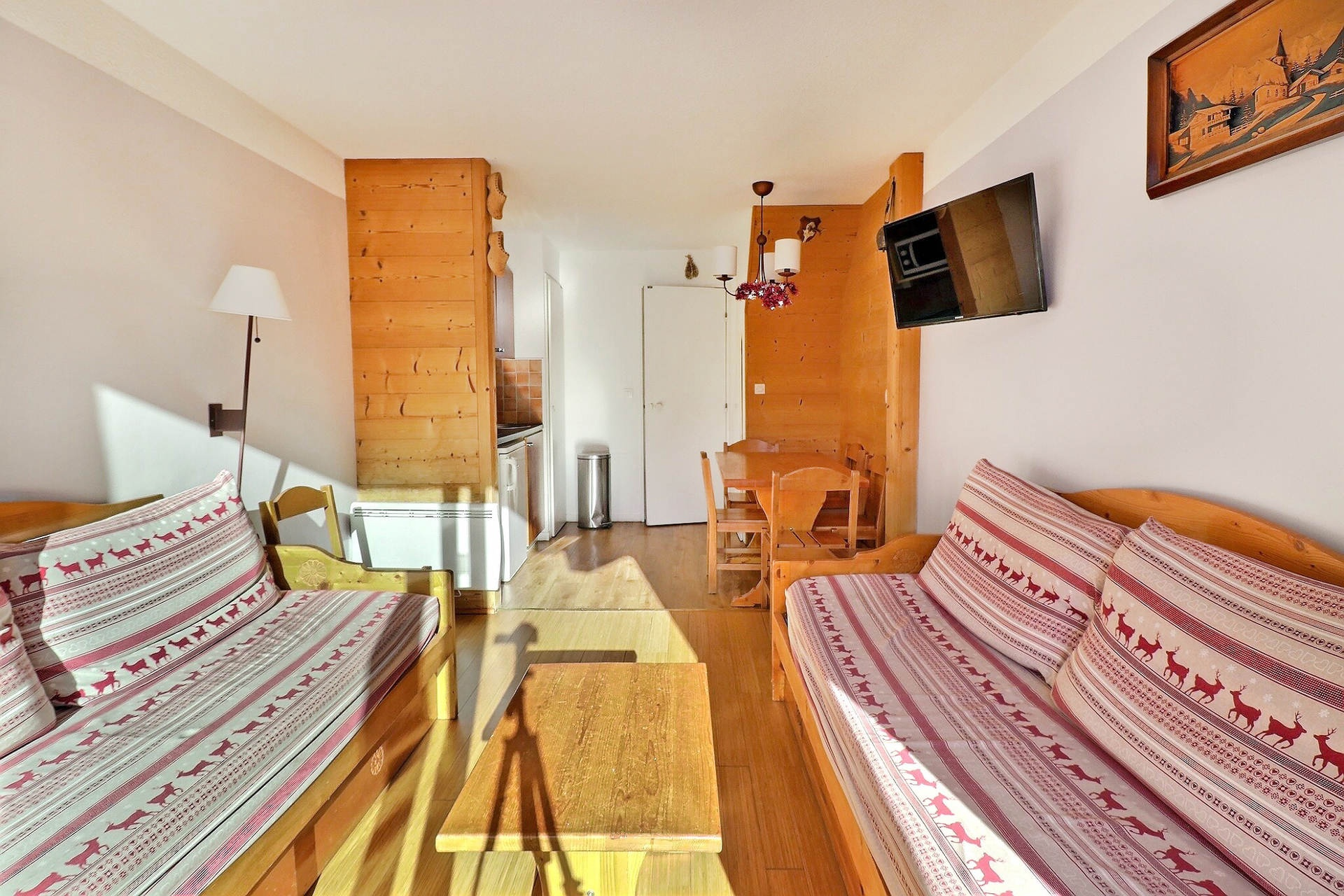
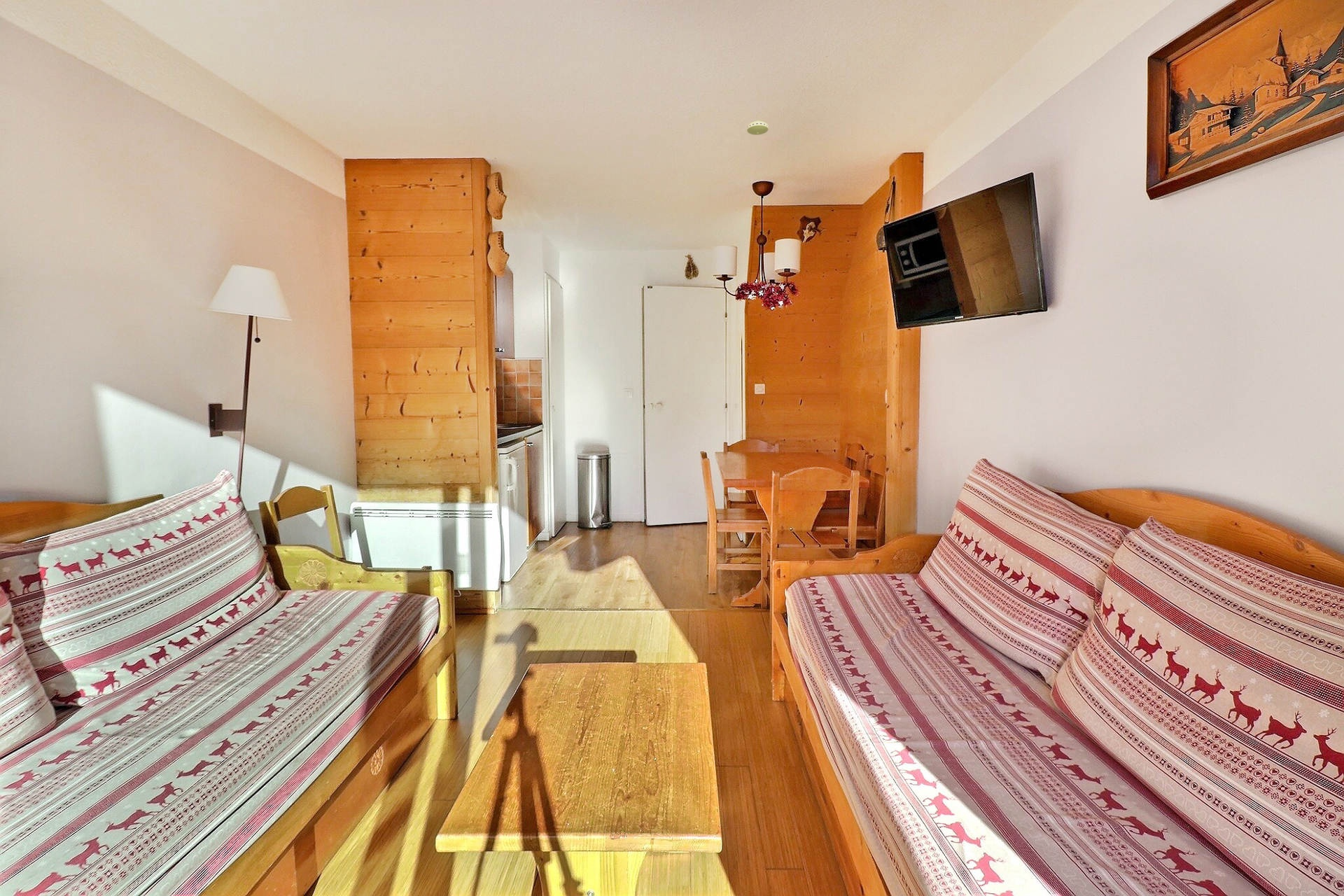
+ smoke detector (757, 127)
